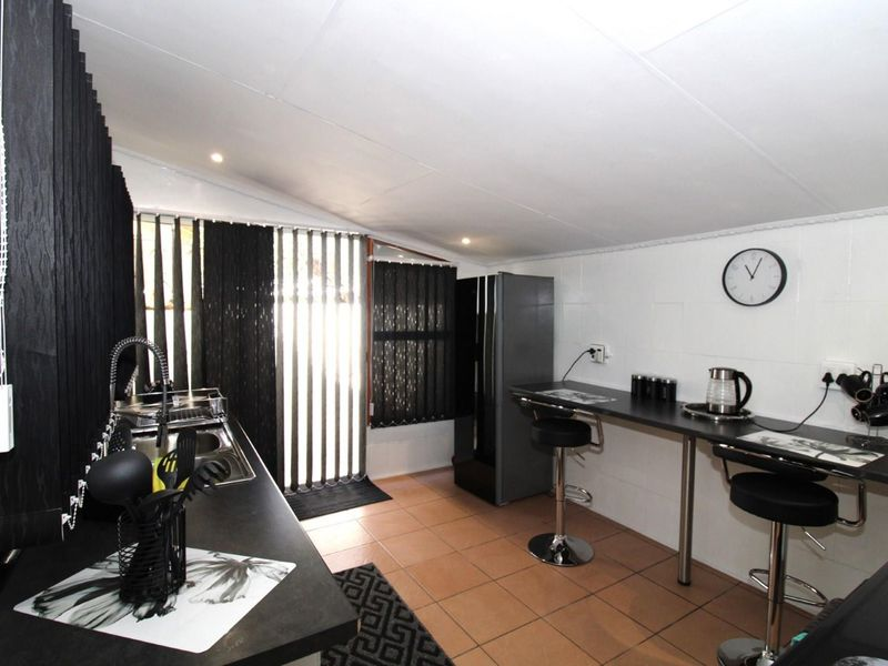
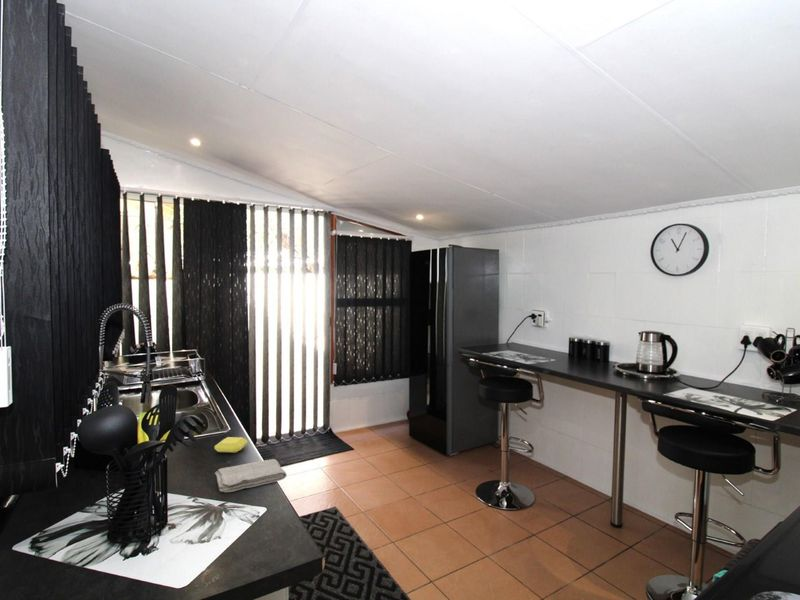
+ soap bar (231, 444)
+ washcloth (250, 473)
